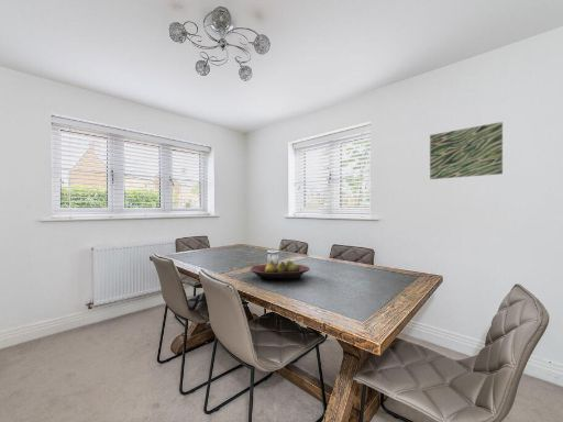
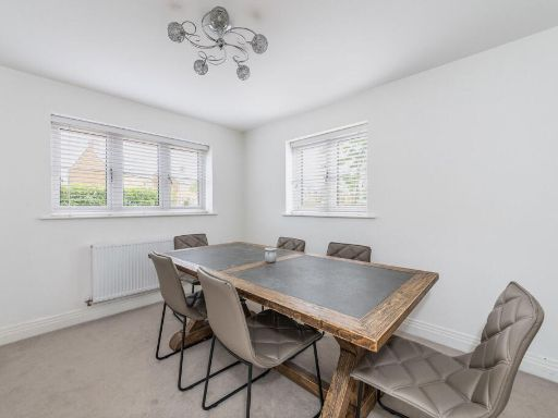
- fruit bowl (279, 268)
- wall art (463, 153)
